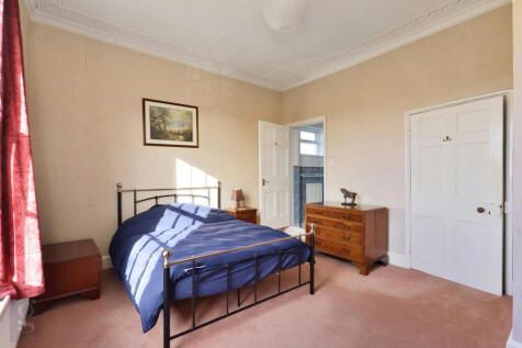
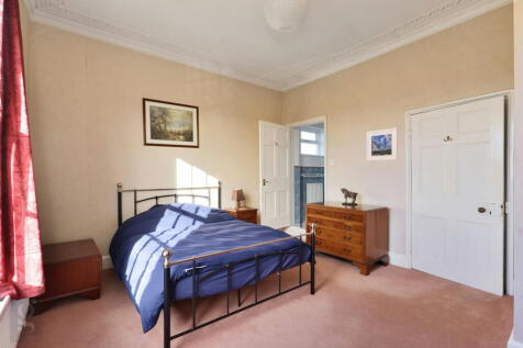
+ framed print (381, 145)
